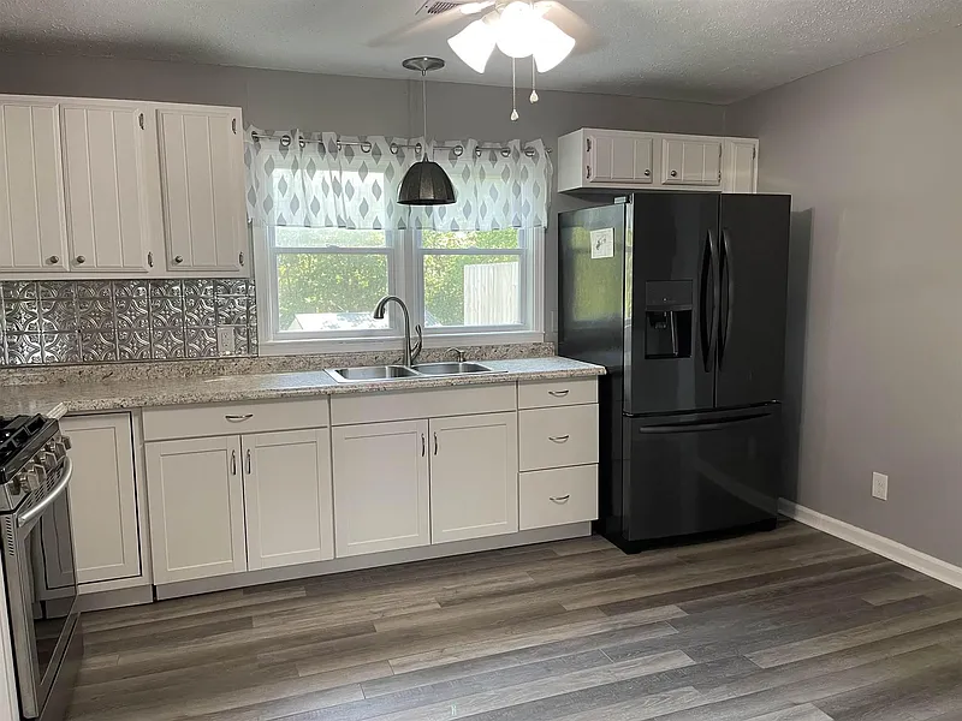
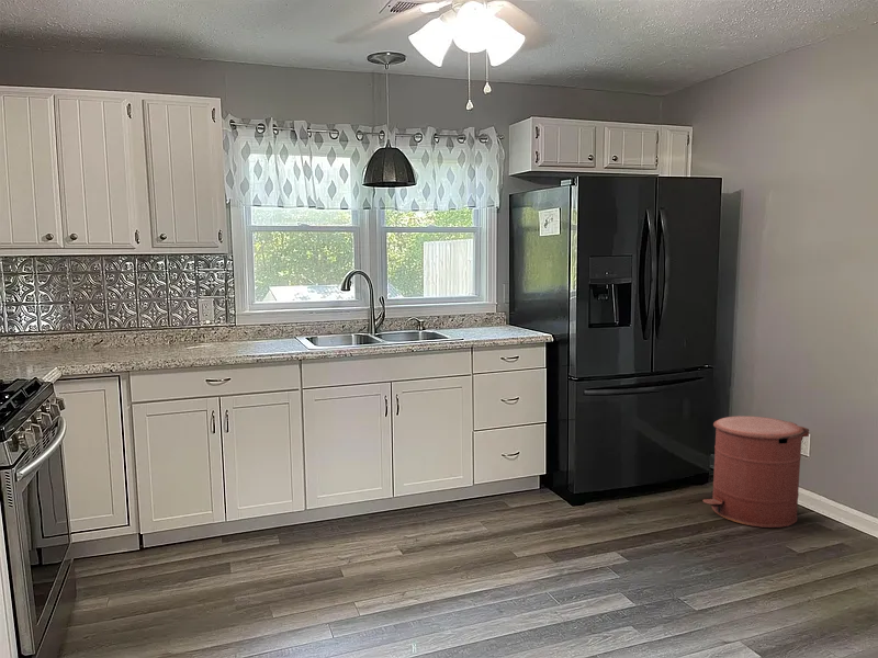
+ trash can (755, 468)
